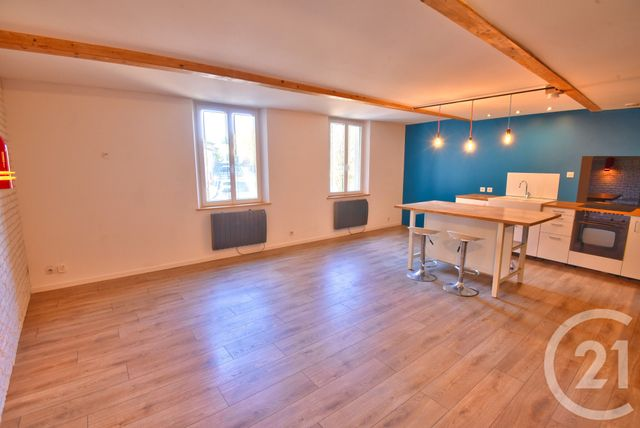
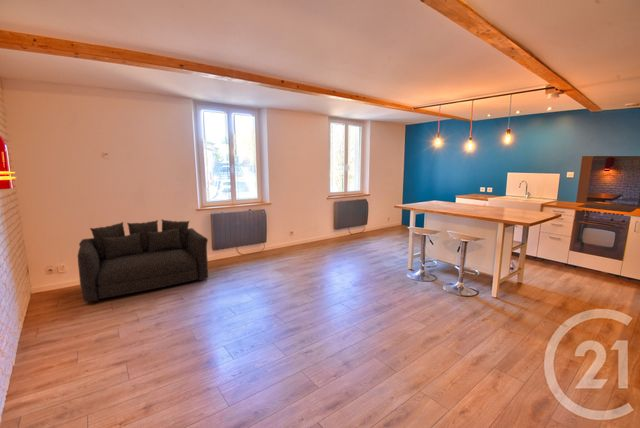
+ sofa (146, 252)
